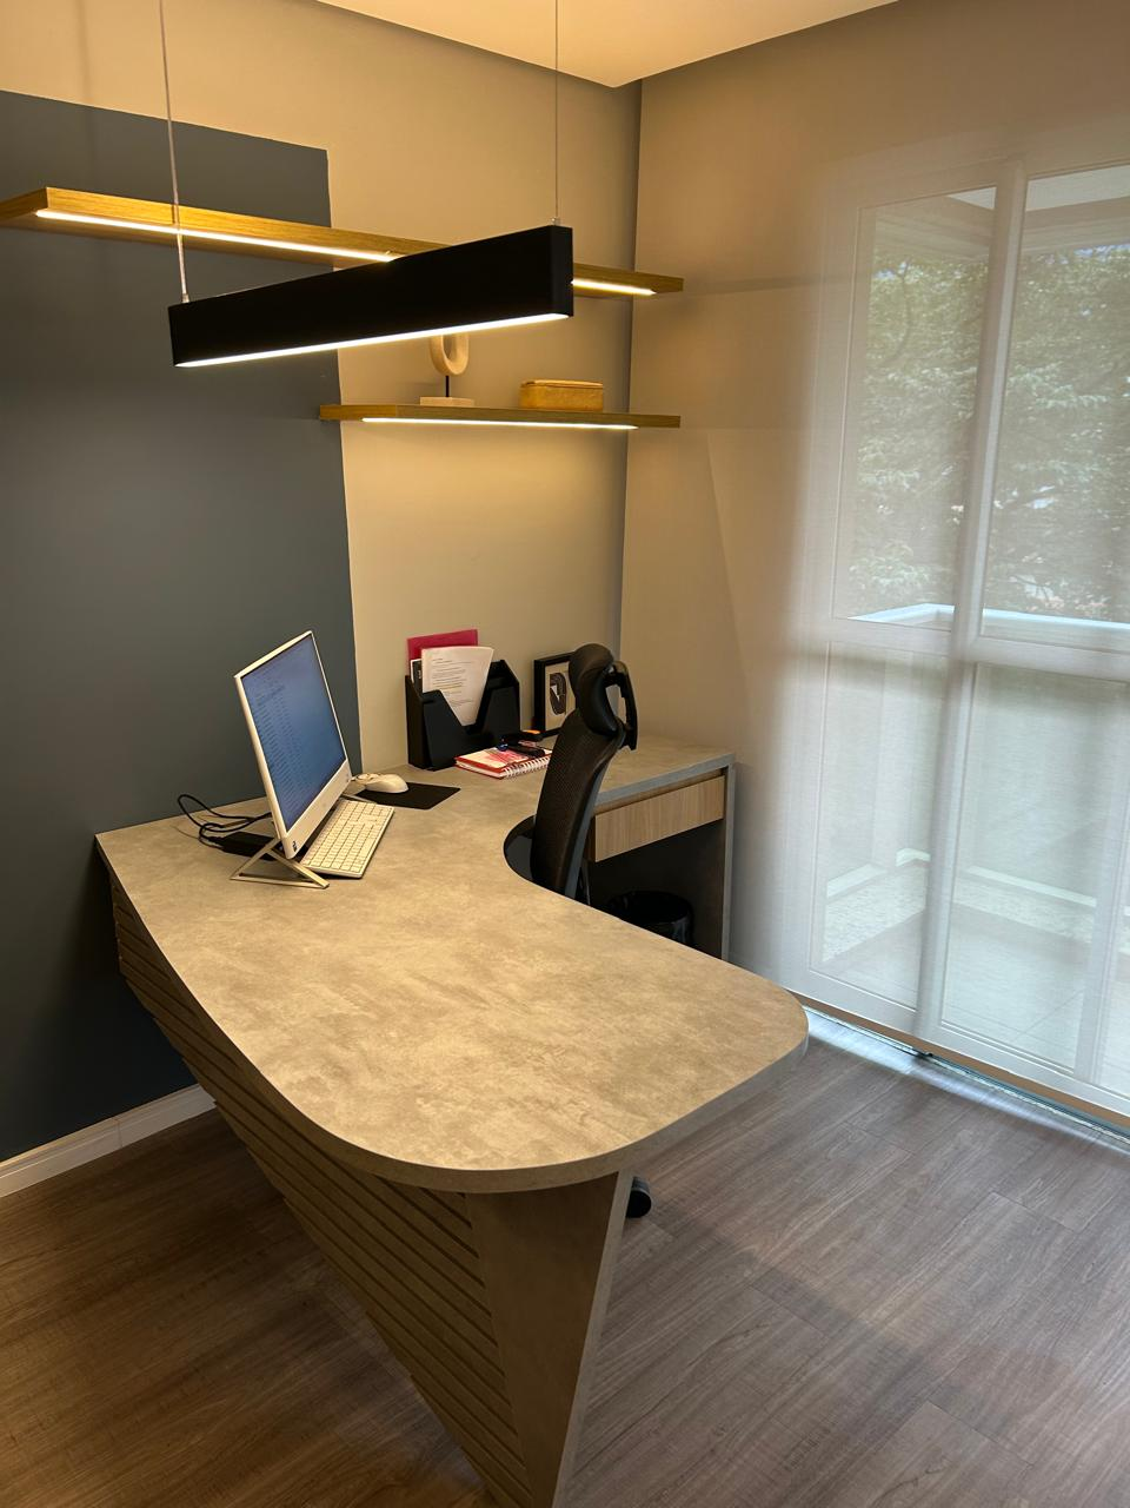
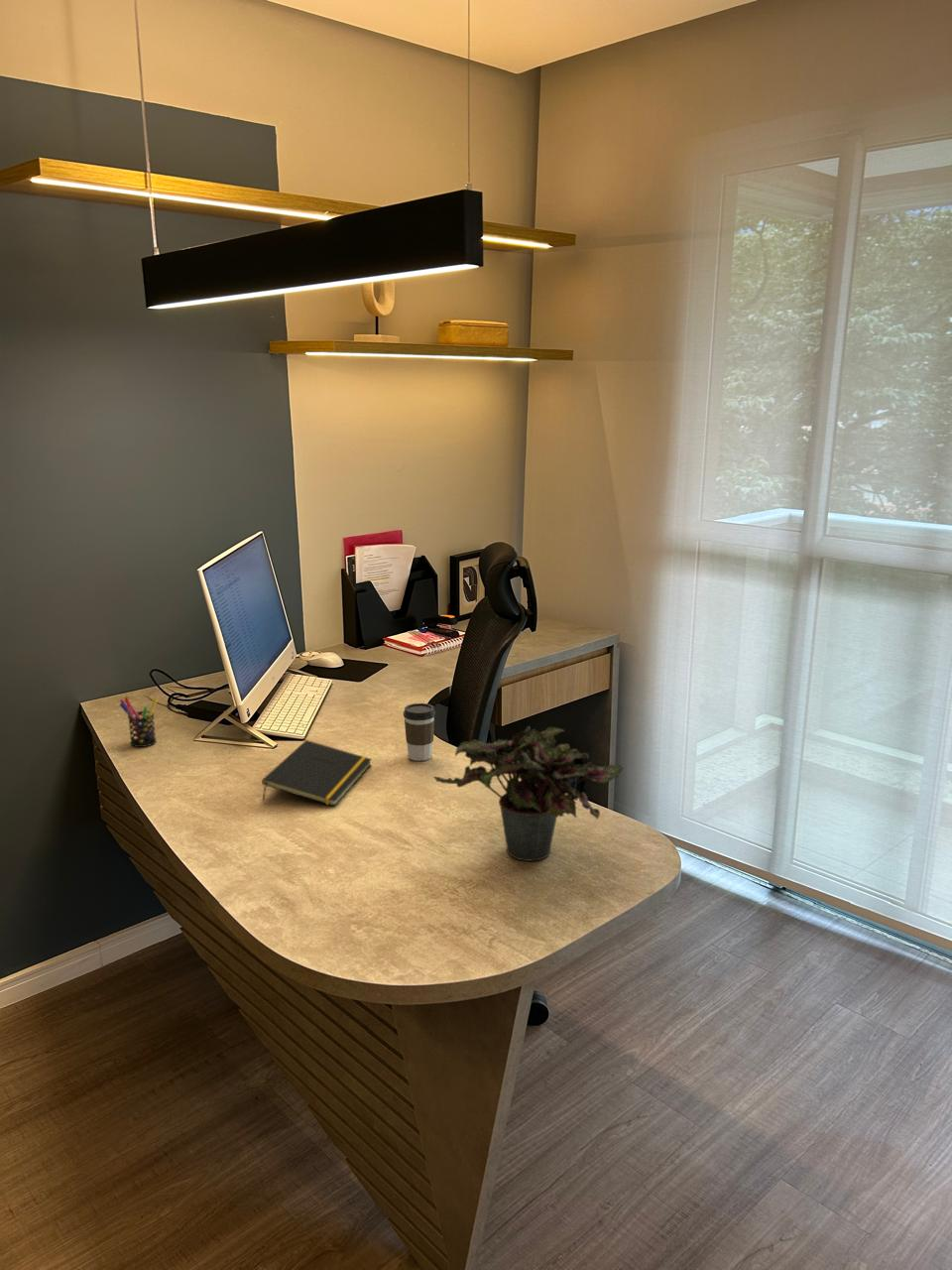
+ coffee cup (419, 732)
+ potted plant (529, 794)
+ pen holder (141, 719)
+ notepad (319, 771)
